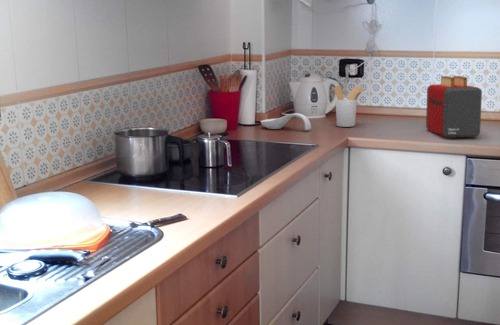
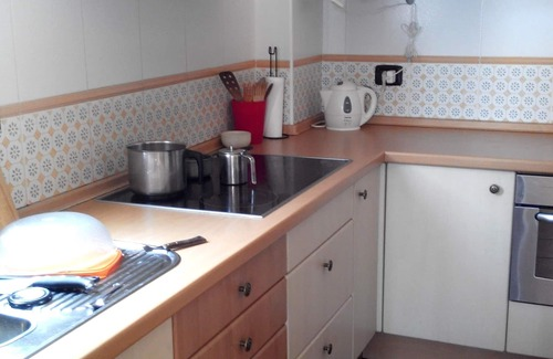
- utensil holder (349, 105)
- spoon rest (285, 120)
- toaster (452, 105)
